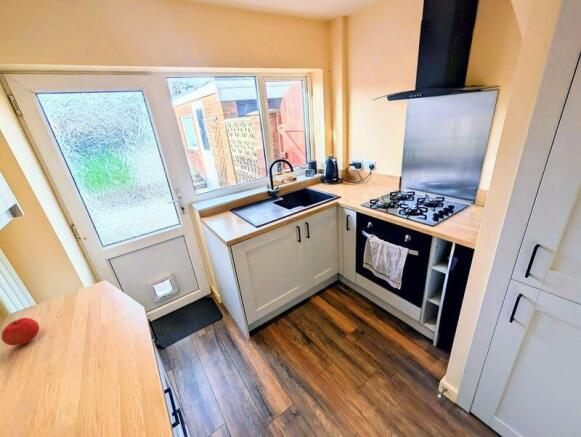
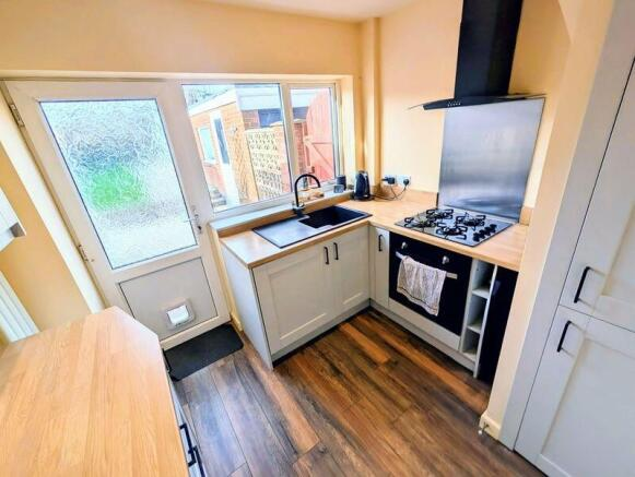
- fruit (20, 331)
